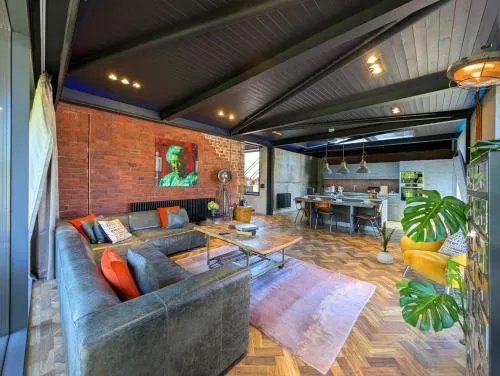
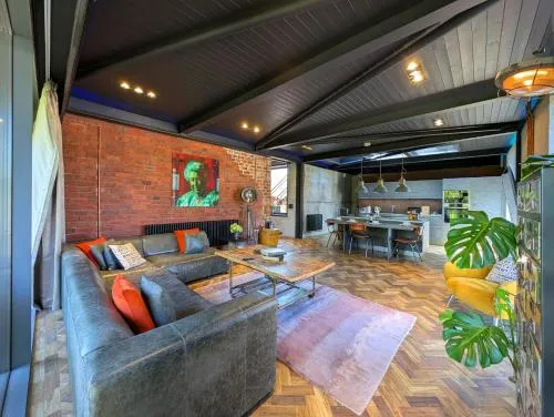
- house plant (384, 240)
